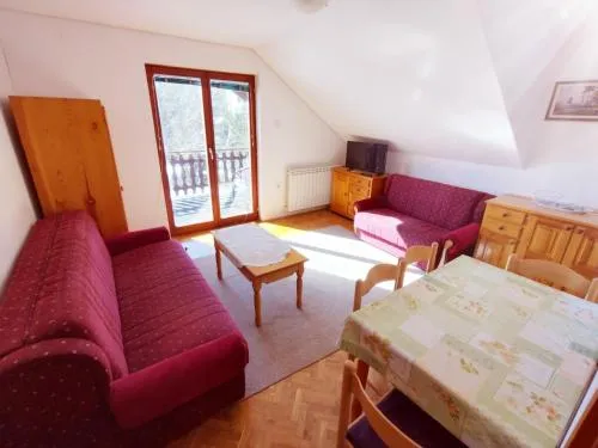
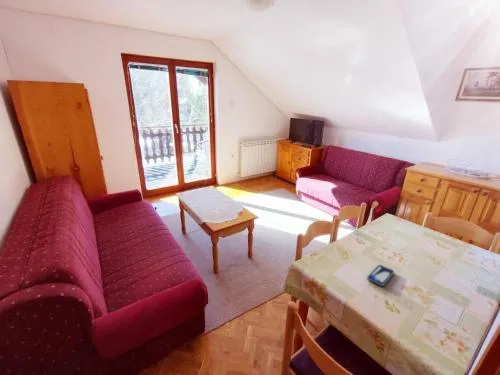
+ smartphone (380, 274)
